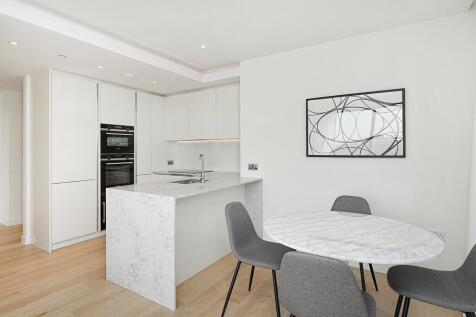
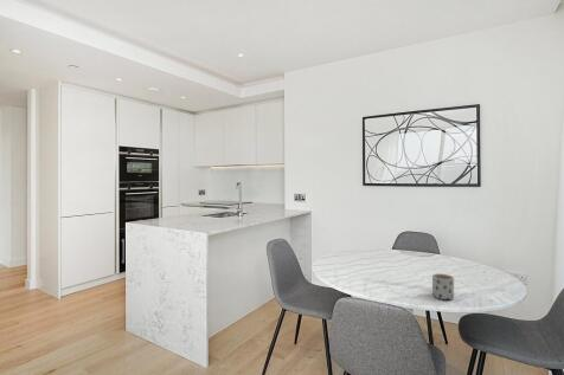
+ mug (441, 285)
